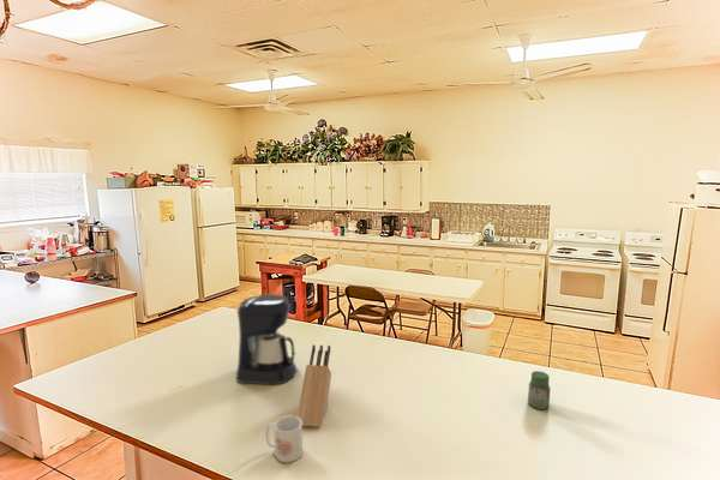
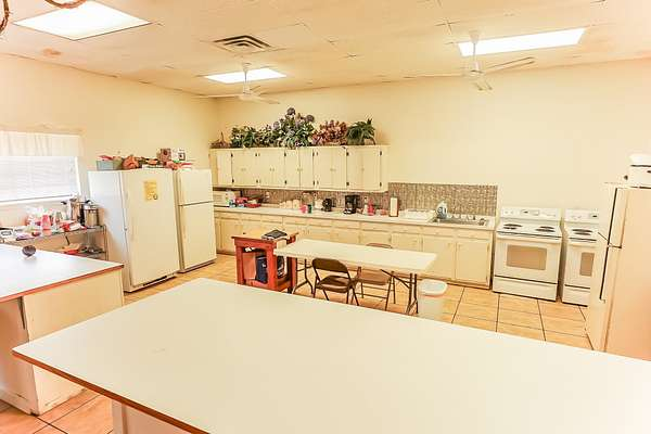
- coffee maker (265, 335)
- knife block (316, 382)
- jar (539, 389)
- mug (283, 437)
